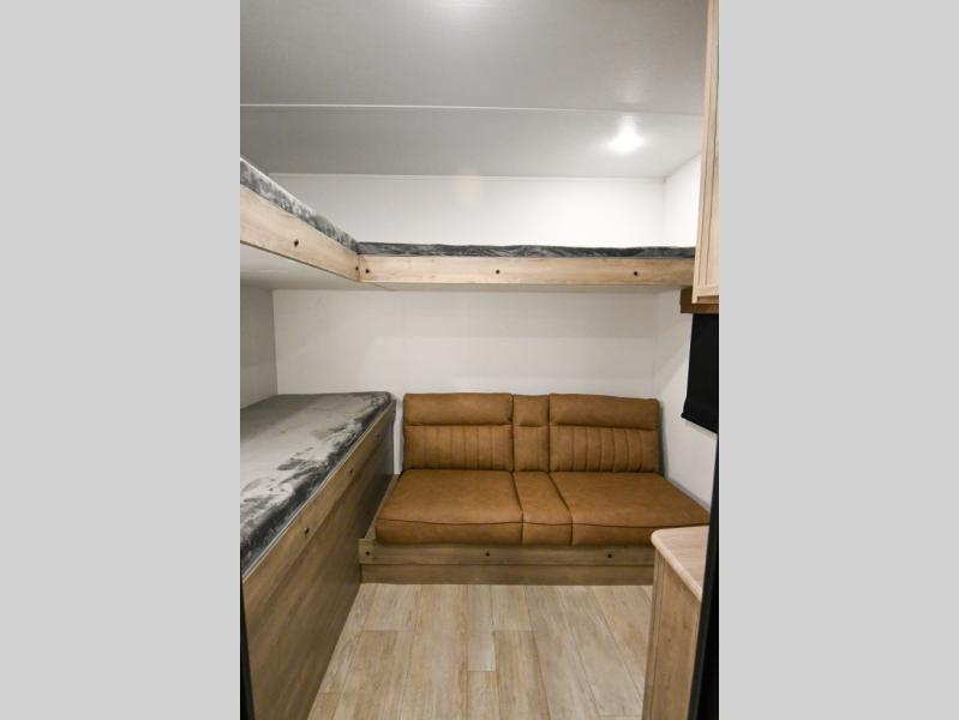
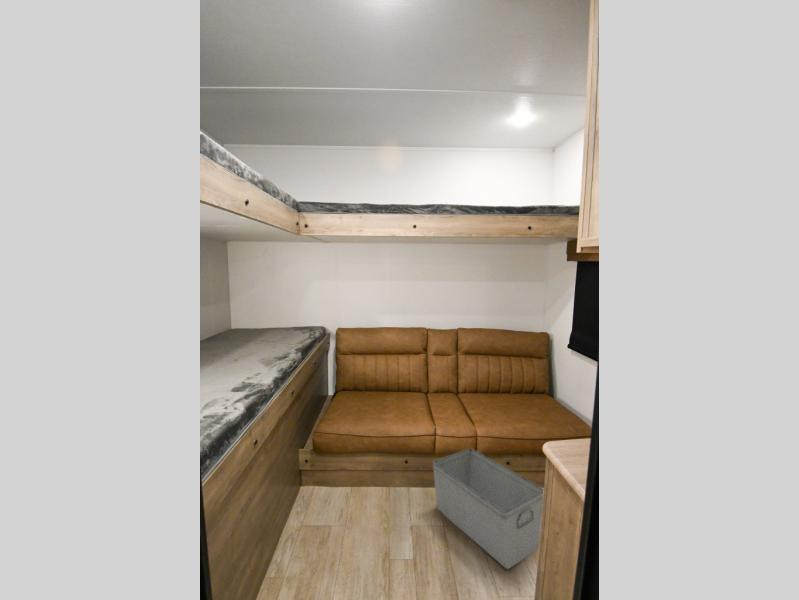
+ storage bin (484, 500)
